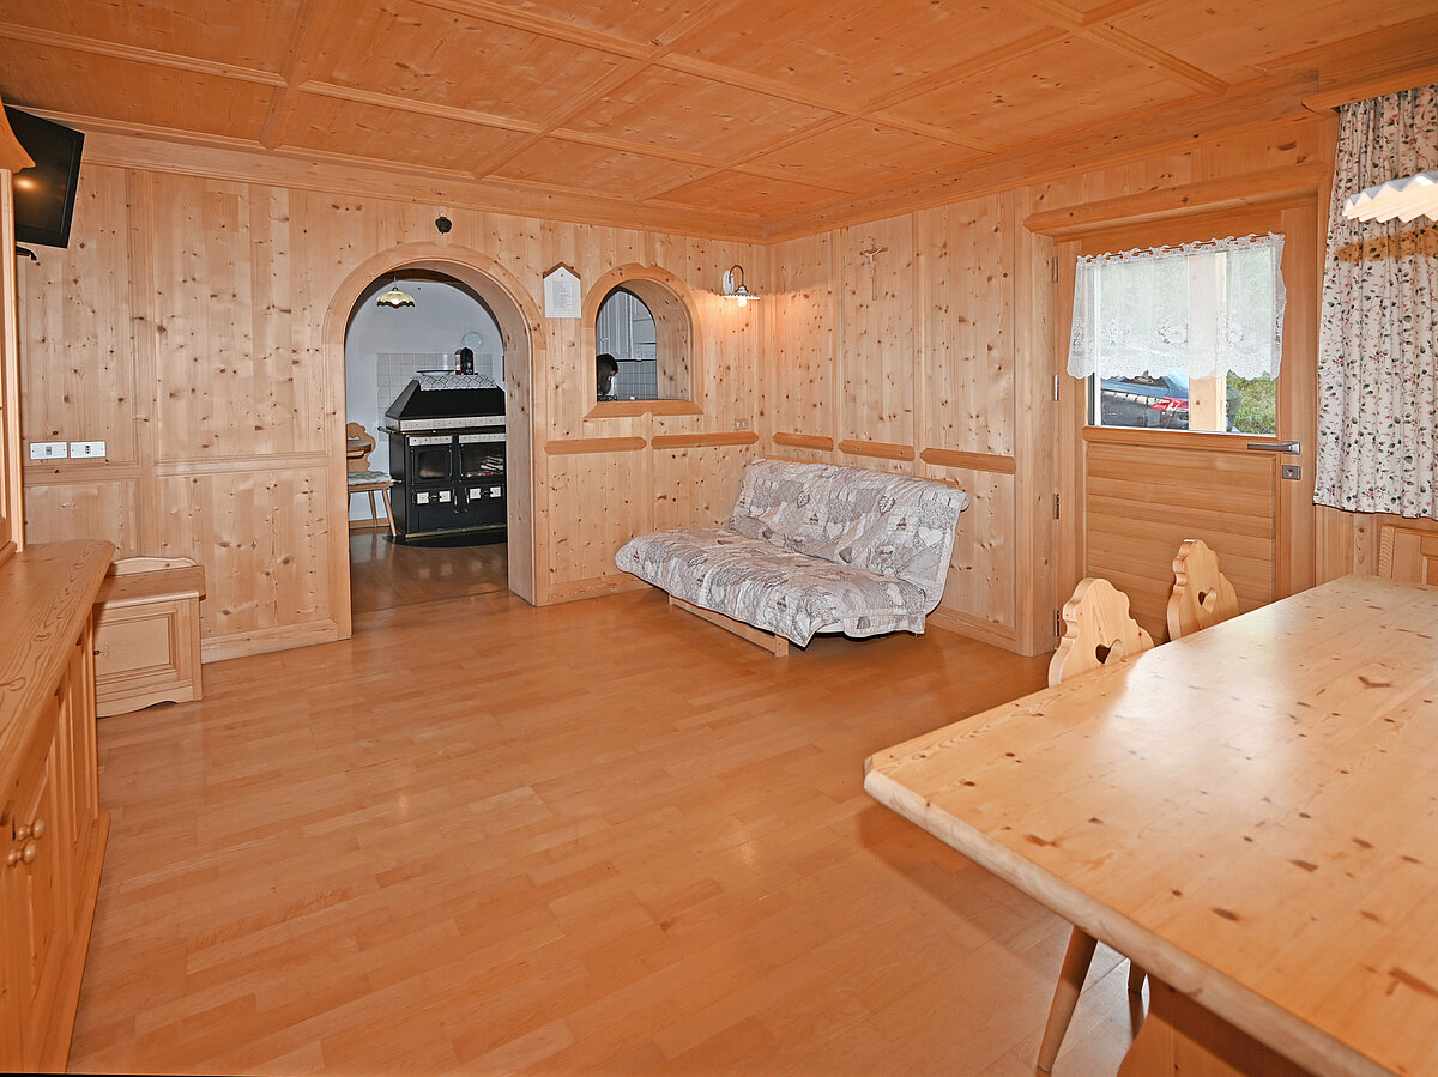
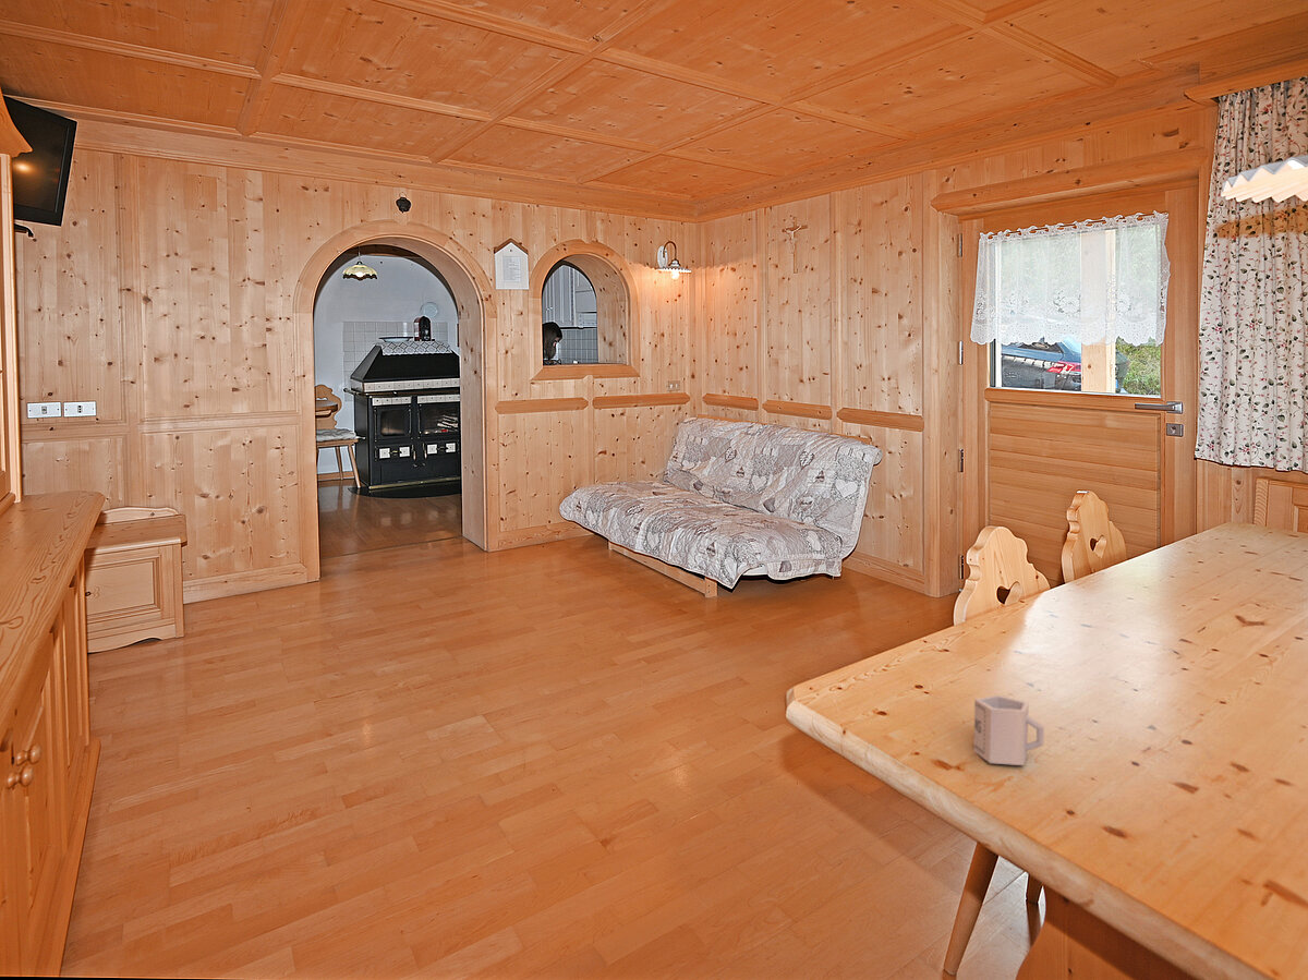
+ cup (1008, 730)
